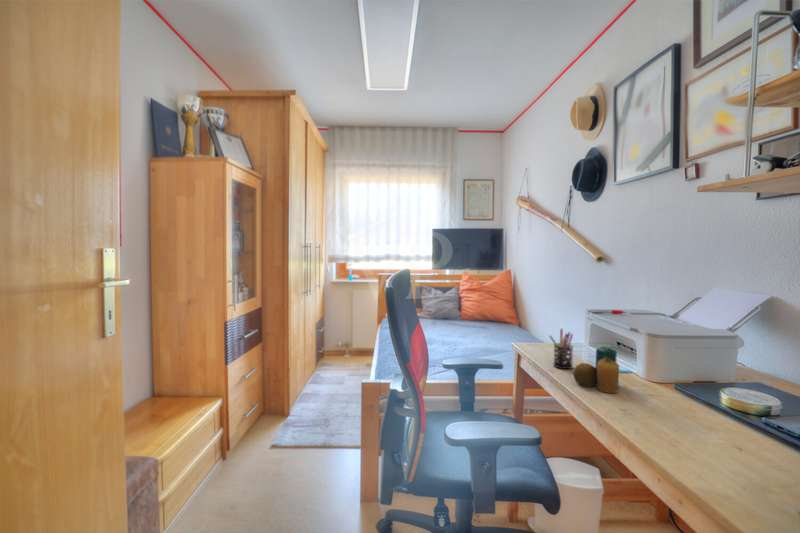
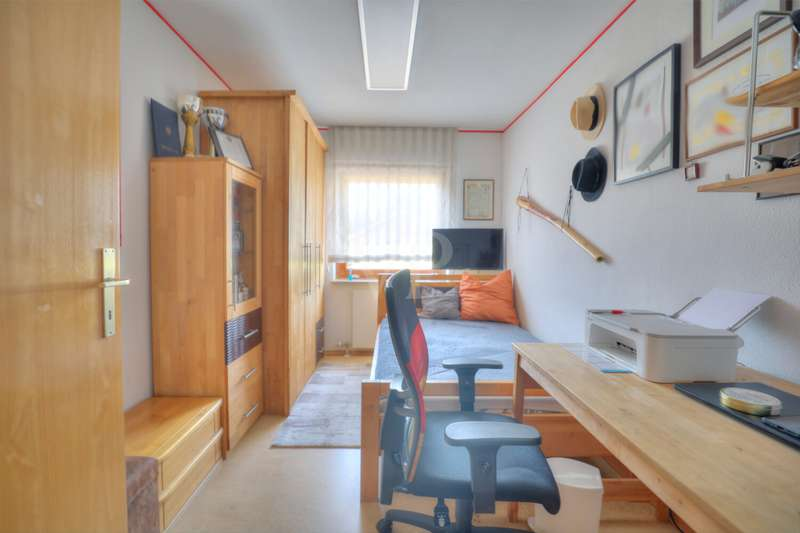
- pen holder (560, 348)
- candle (598, 367)
